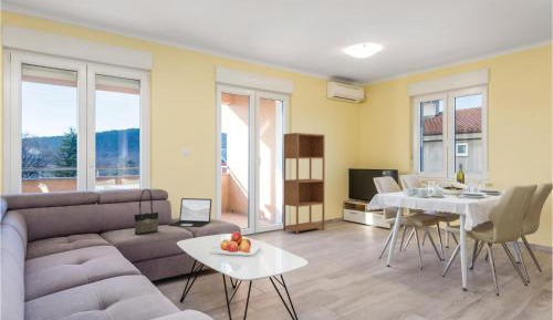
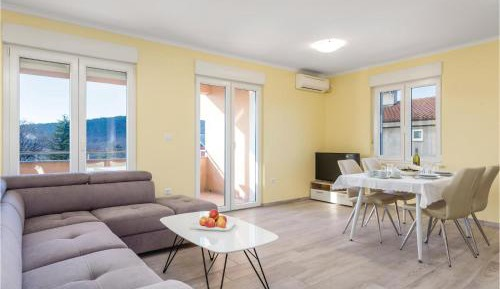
- laptop (190, 211)
- tote bag (147, 213)
- bookcase (304, 182)
